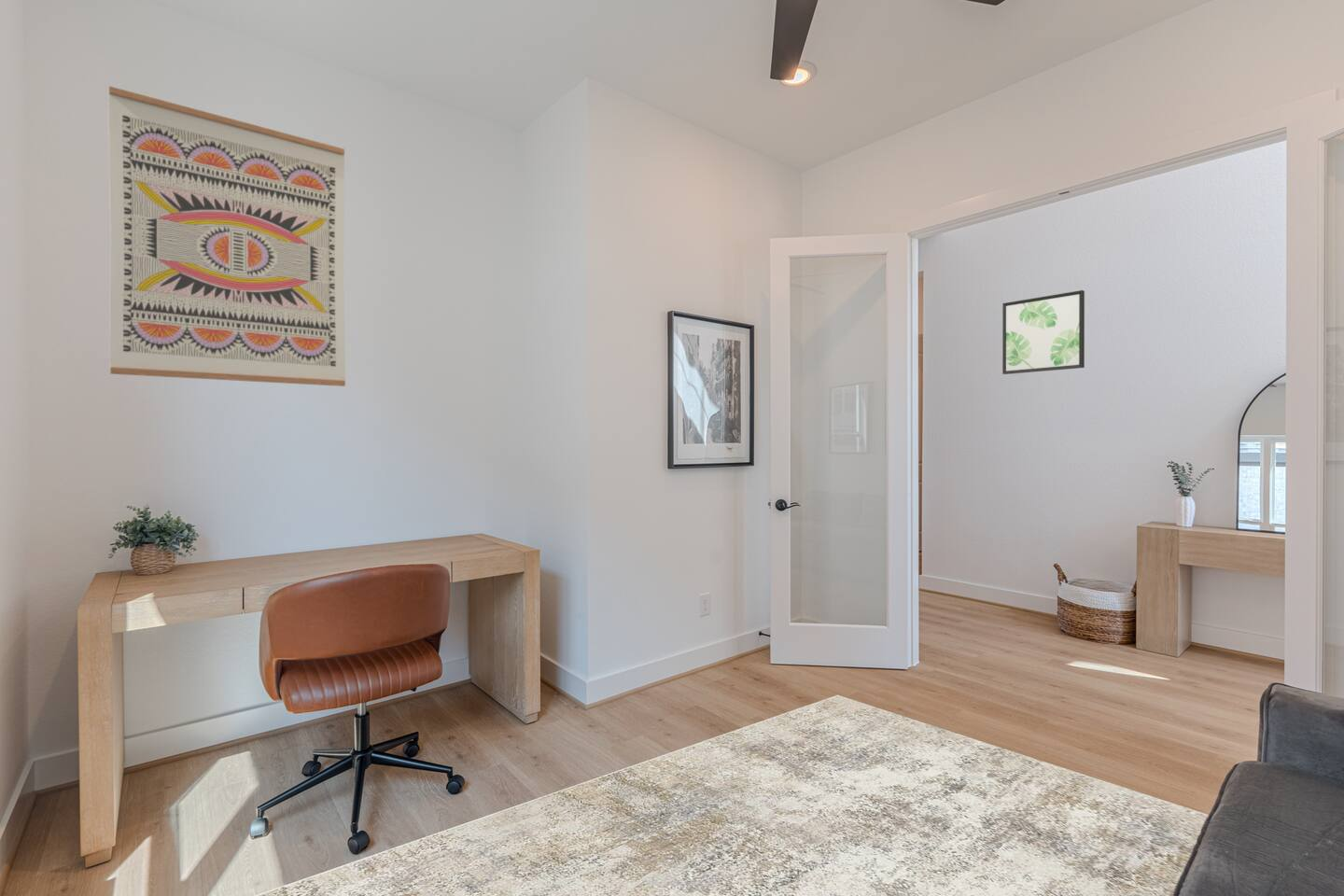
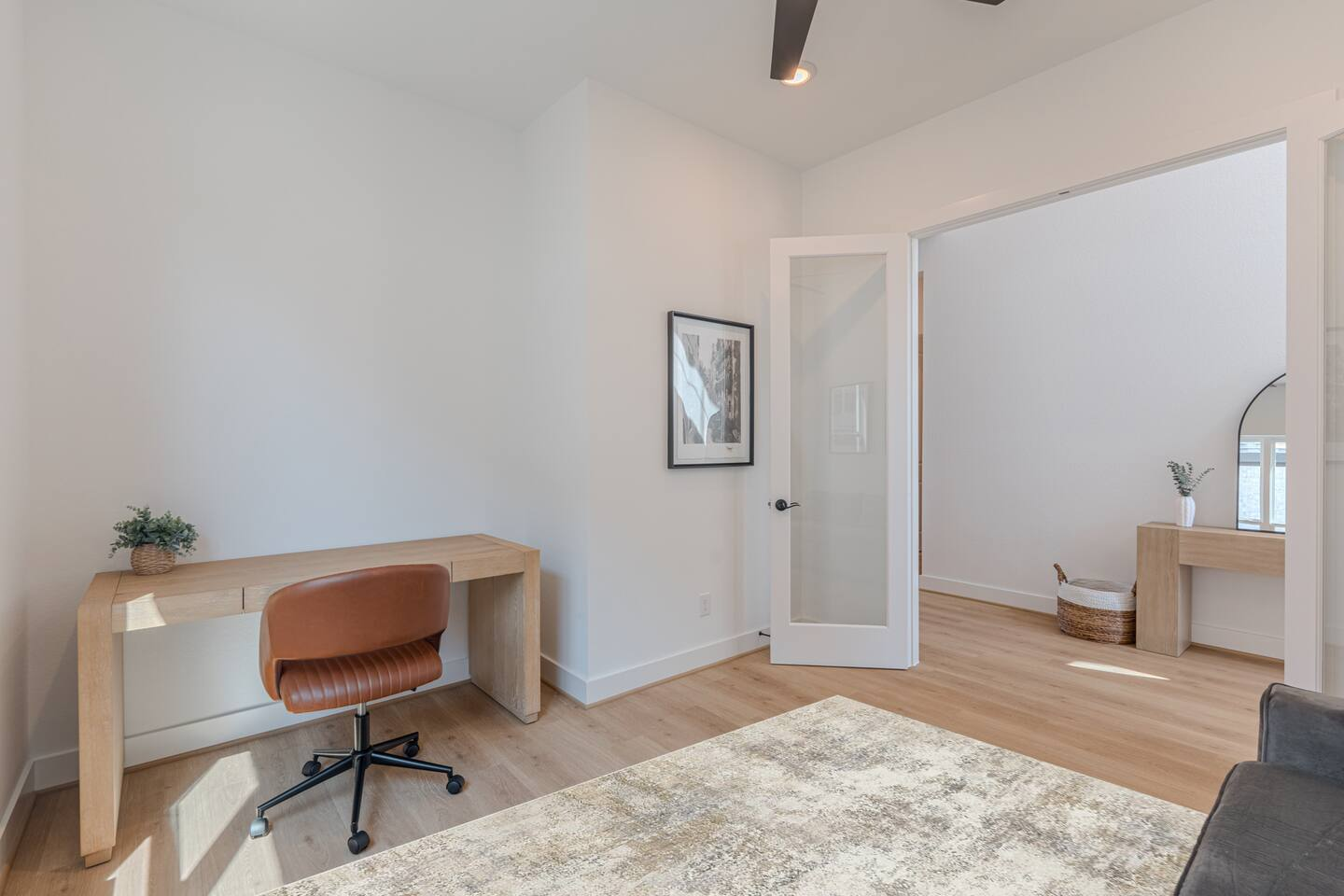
- wall art (238, 251)
- wall art (1042, 334)
